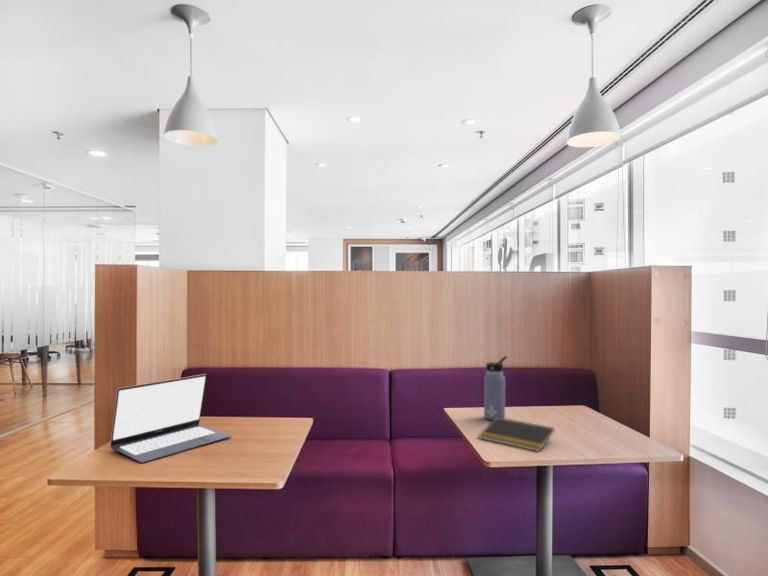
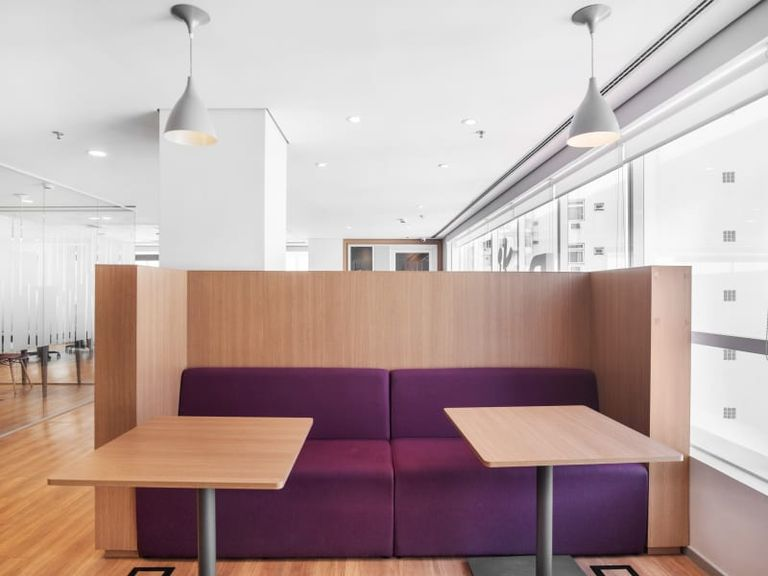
- laptop (173, 413)
- notepad (516, 433)
- water bottle (495, 386)
